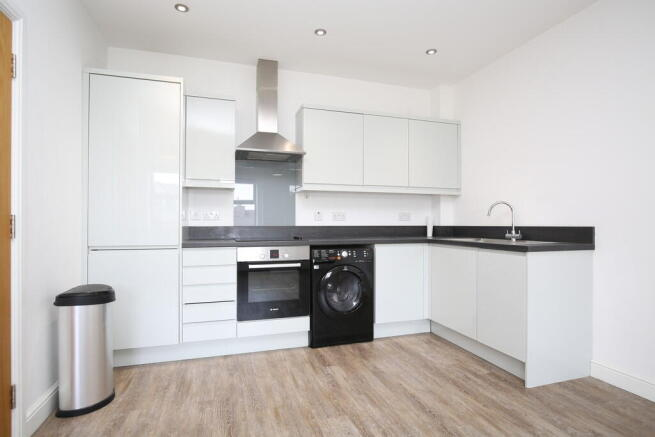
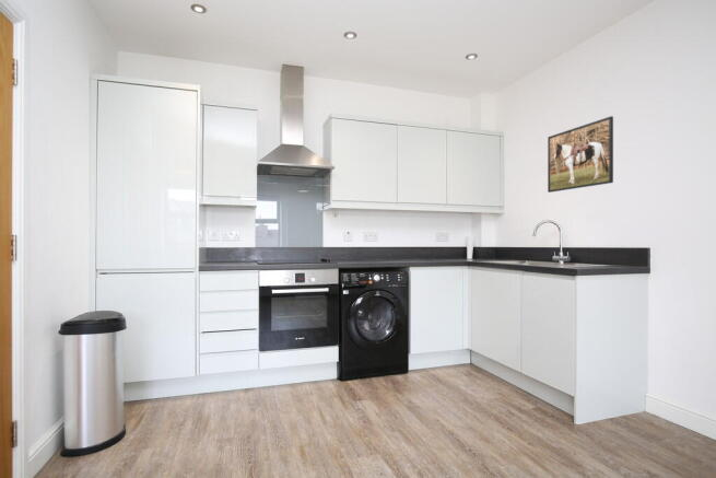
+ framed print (577, 158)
